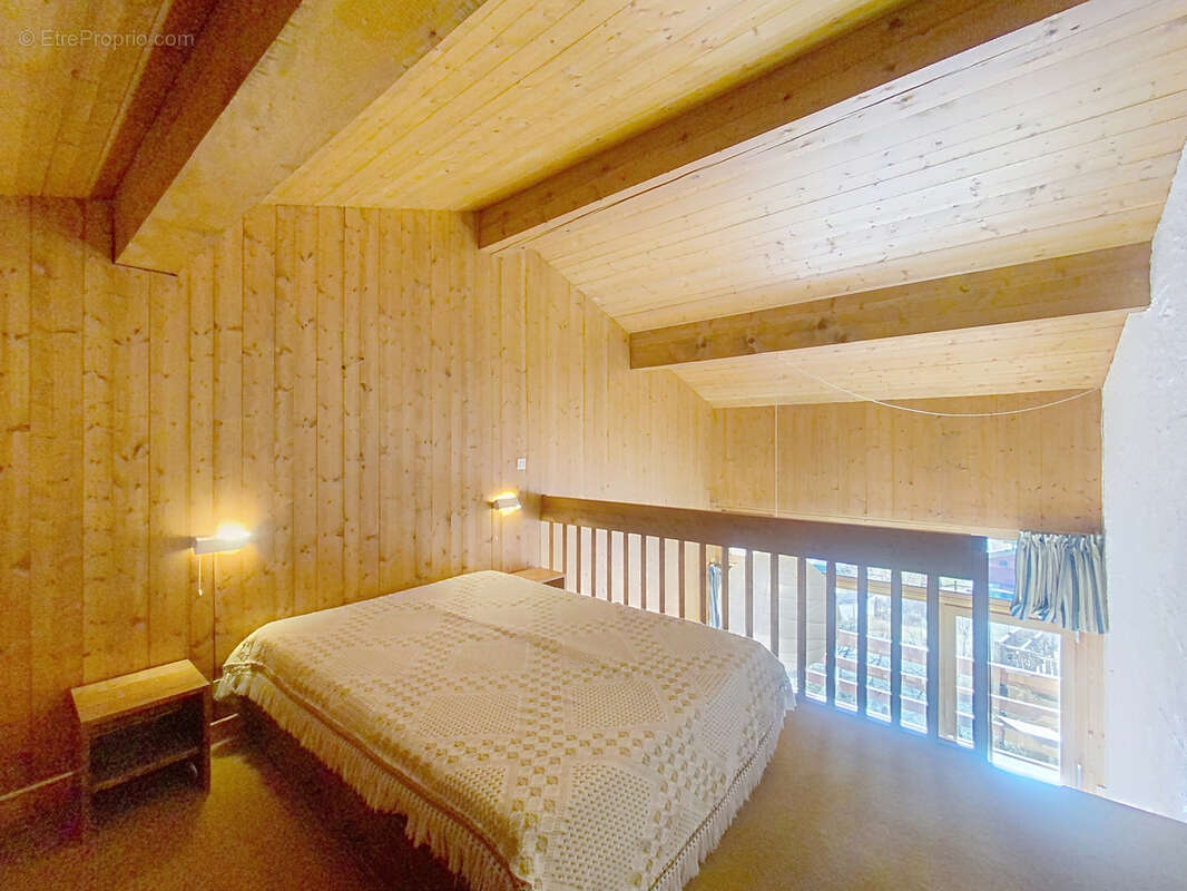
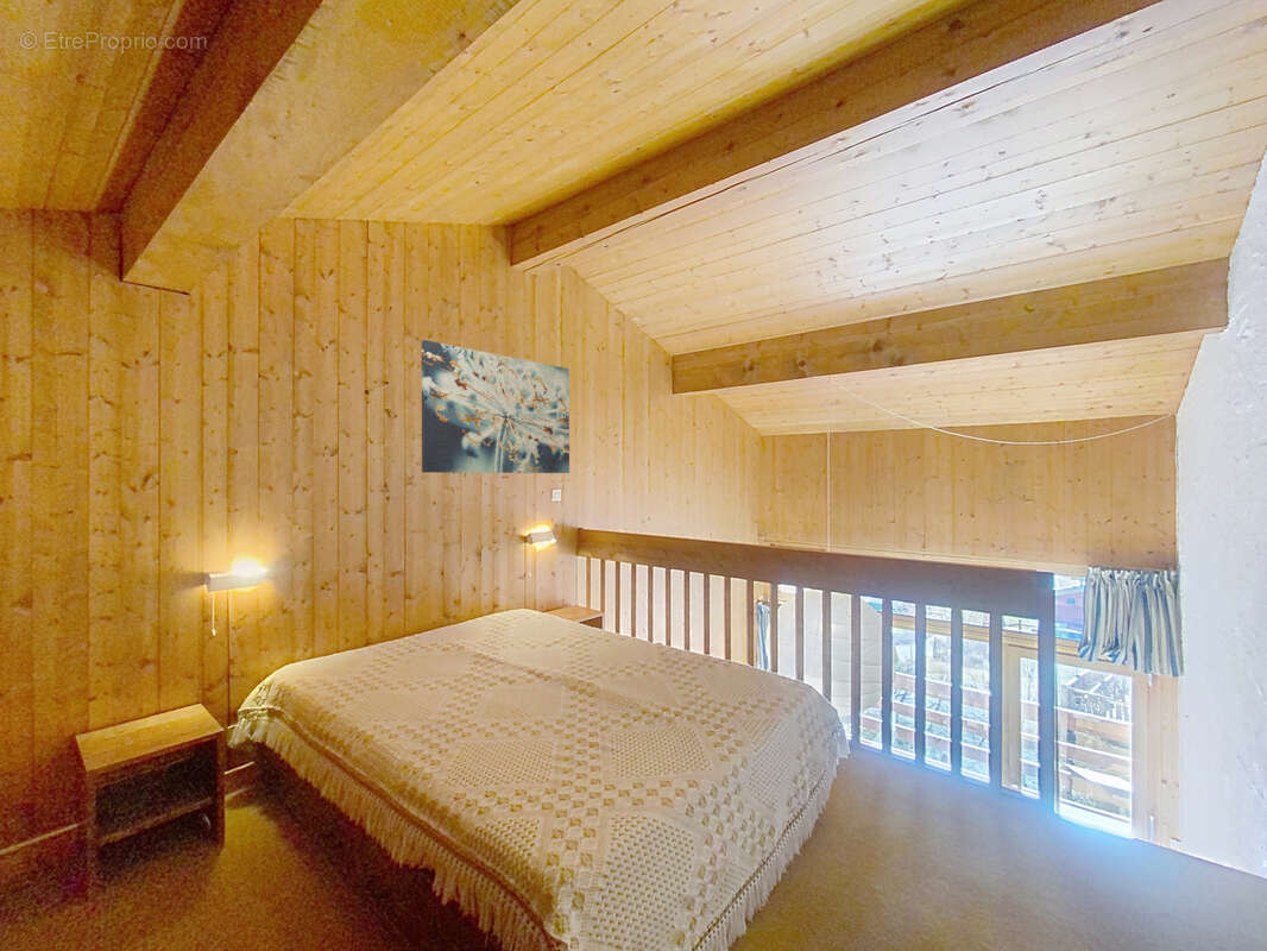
+ wall art (503, 414)
